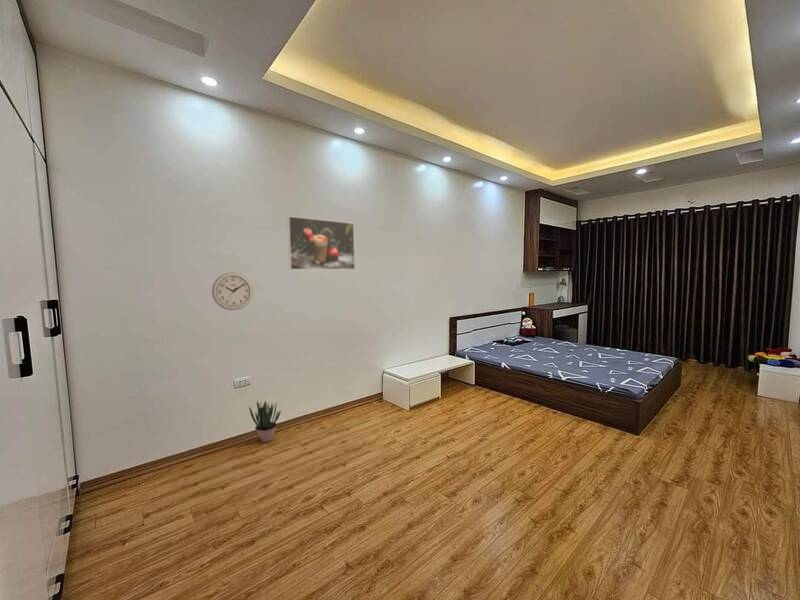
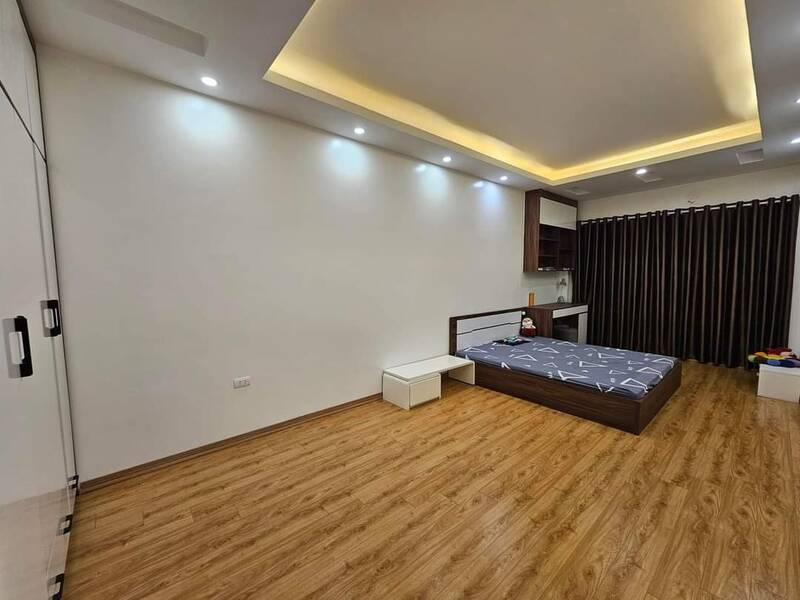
- wall clock (233, 291)
- potted plant (265, 420)
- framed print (323, 244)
